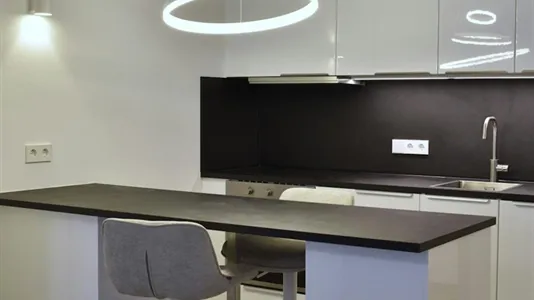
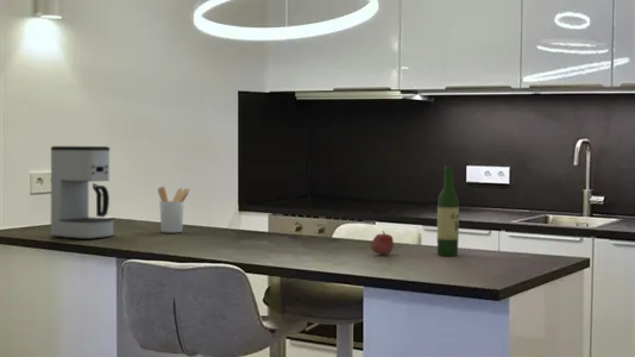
+ coffee maker (87, 190)
+ utensil holder (175, 208)
+ wine bottle (448, 209)
+ apple (382, 242)
